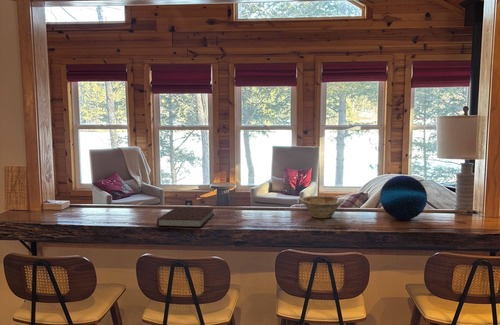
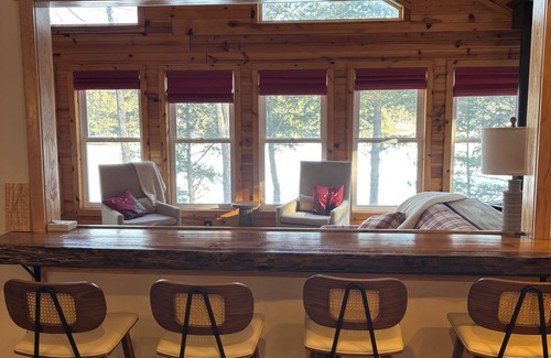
- dish (321, 207)
- decorative orb (403, 197)
- notebook (187, 216)
